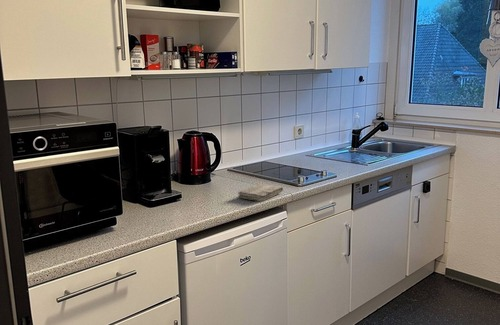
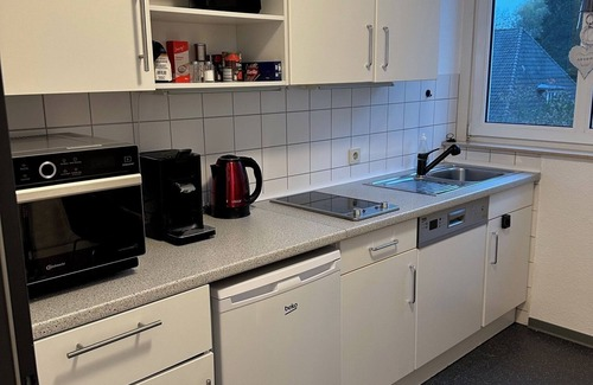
- washcloth (260, 191)
